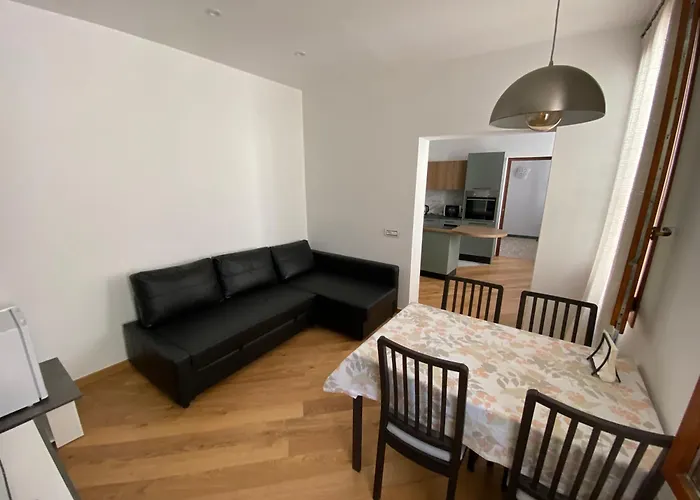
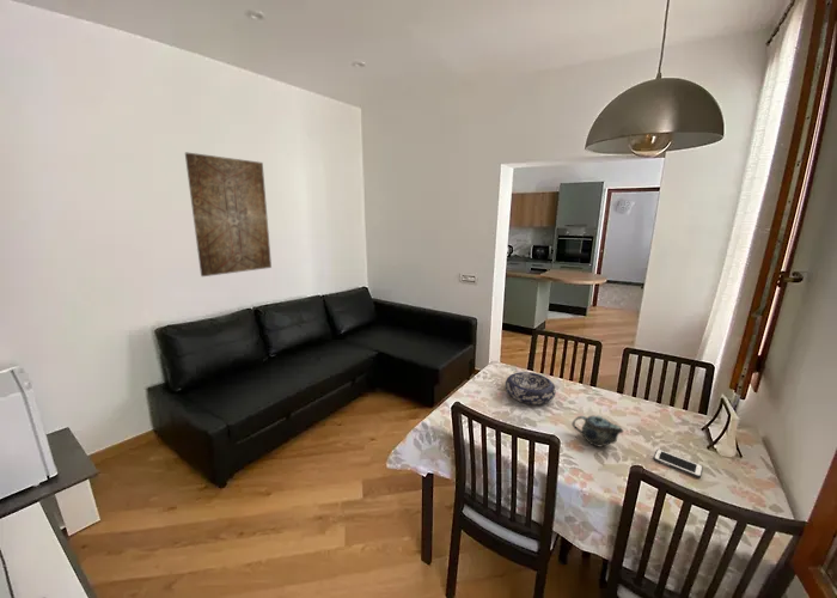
+ wall art (232, 216)
+ decorative bowl (530, 388)
+ cell phone (677, 462)
+ chinaware (597, 428)
